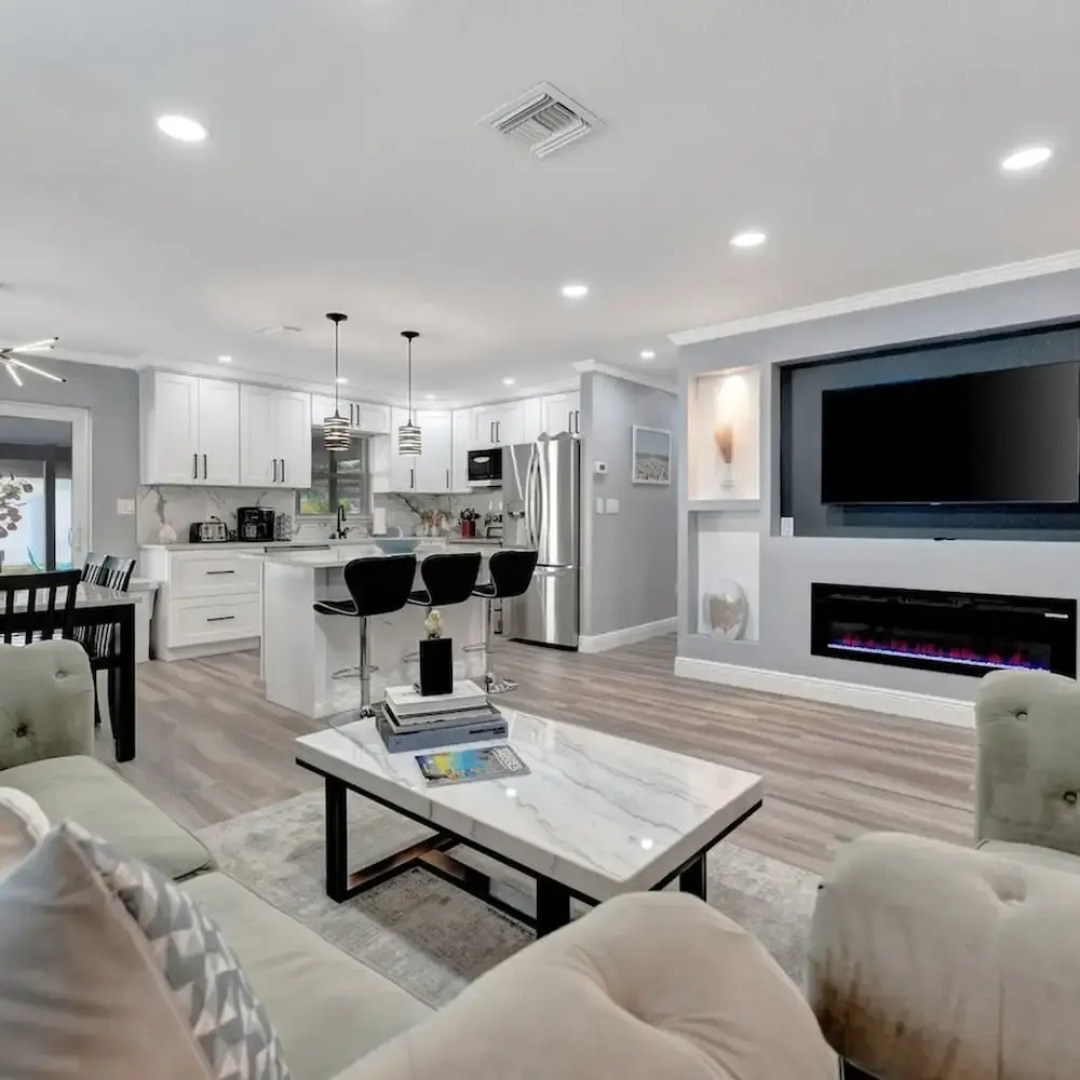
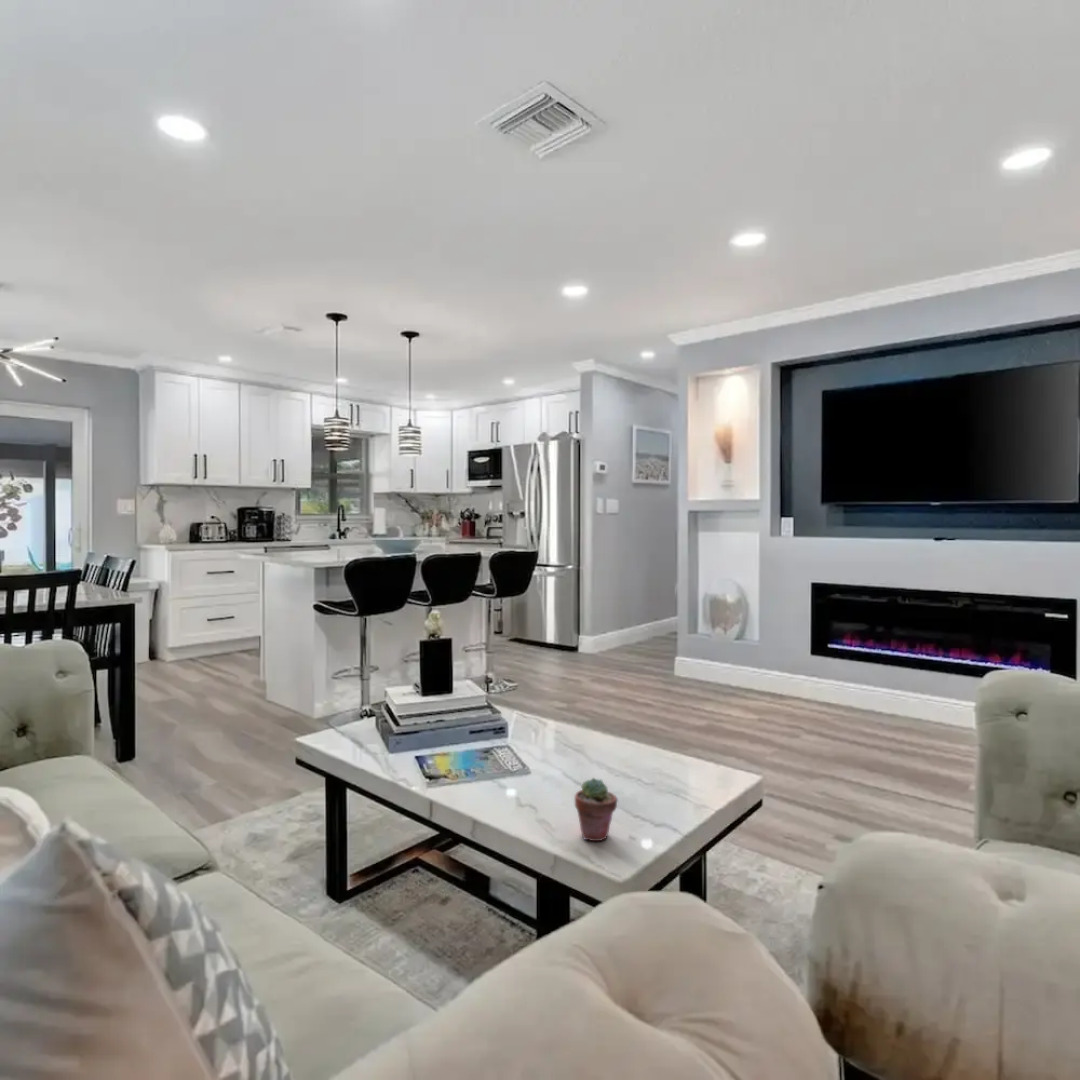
+ potted succulent (595, 807)
